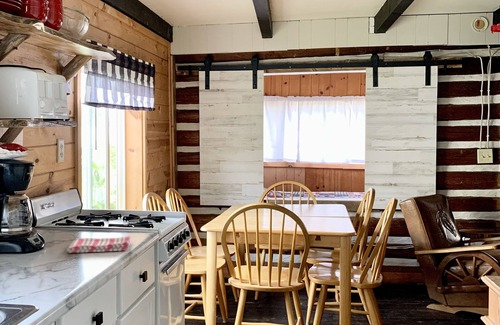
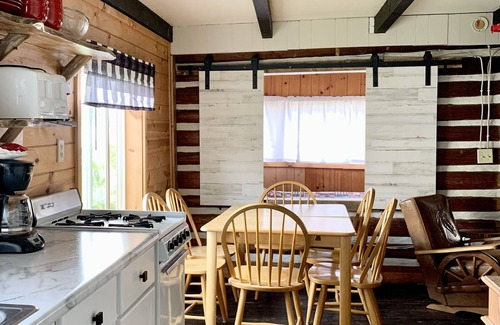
- dish towel (100, 242)
